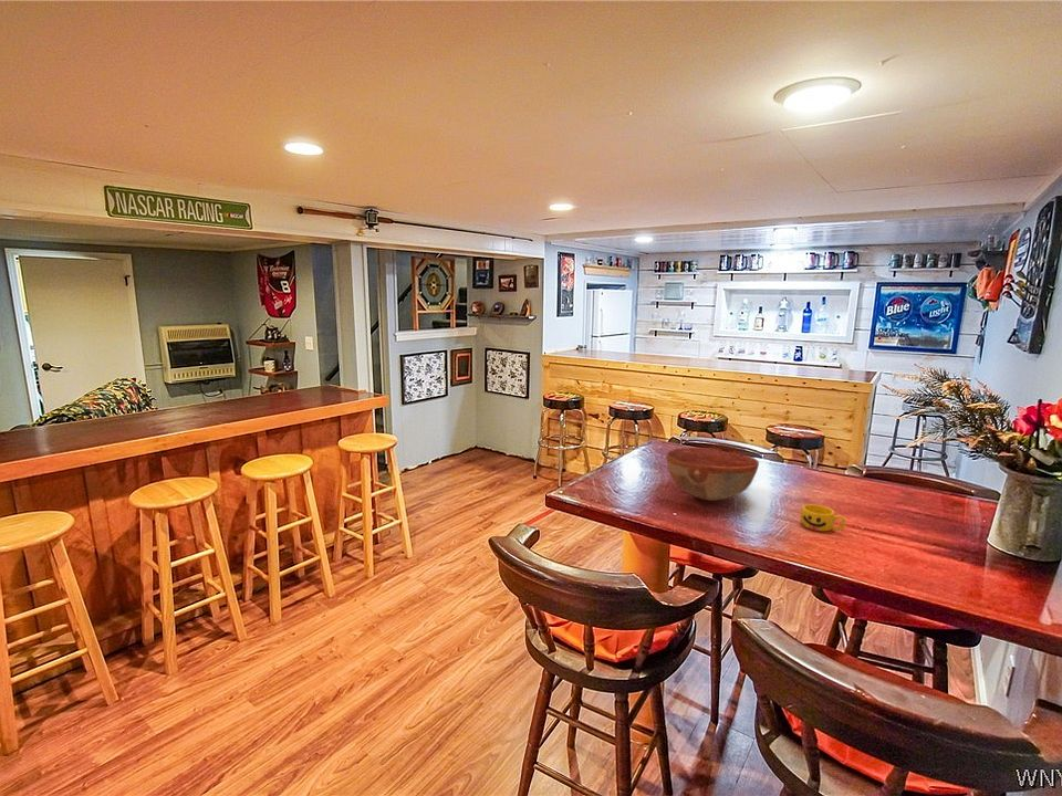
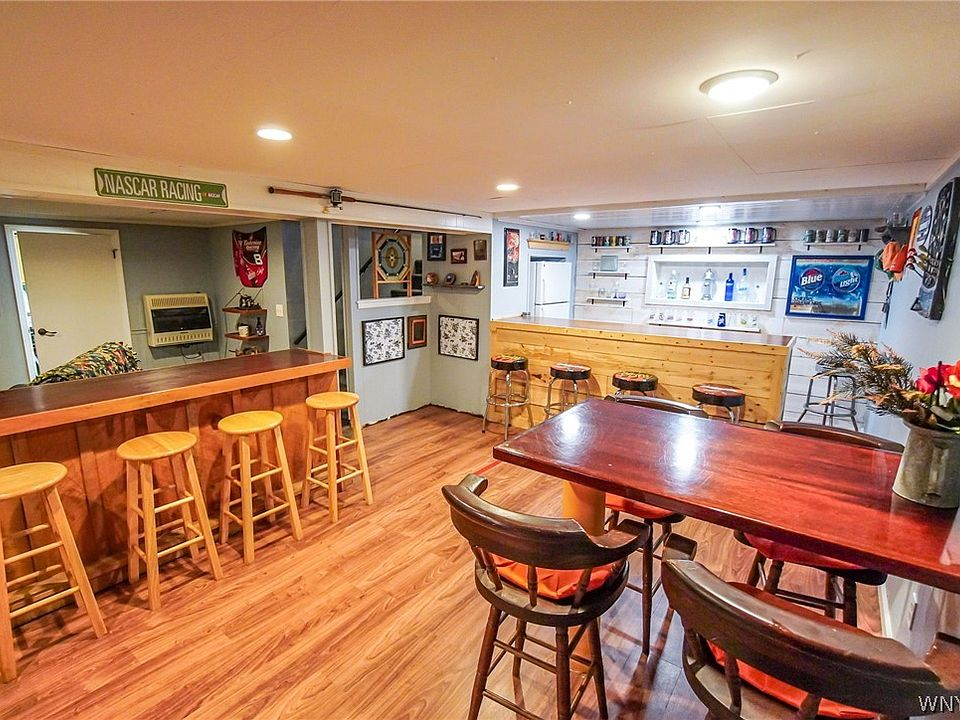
- bowl (709, 475)
- cup (822, 519)
